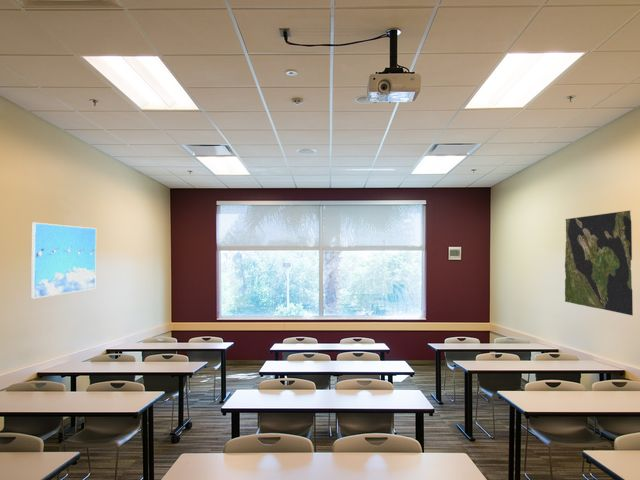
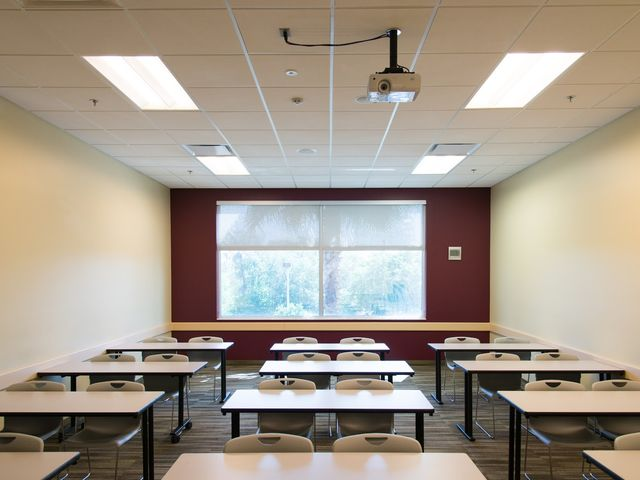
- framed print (67, 259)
- world map (594, 261)
